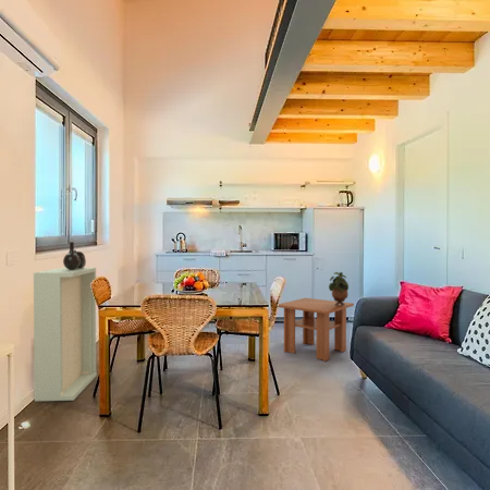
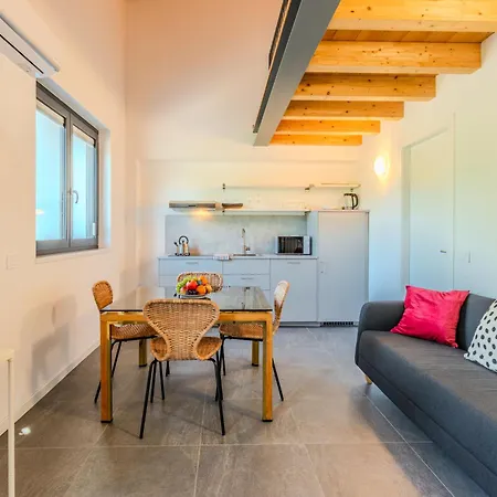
- coffee table (315, 327)
- decorative vase (75, 255)
- storage cabinet (68, 328)
- potted plant (339, 287)
